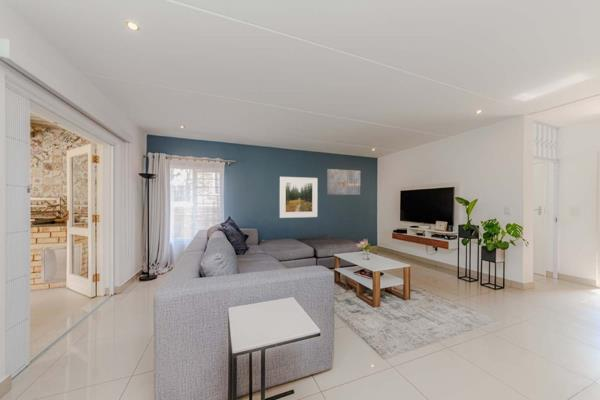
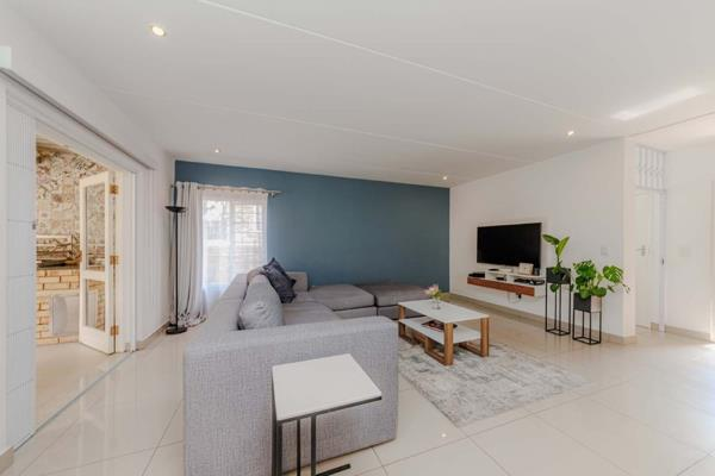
- wall art (344, 182)
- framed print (299, 197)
